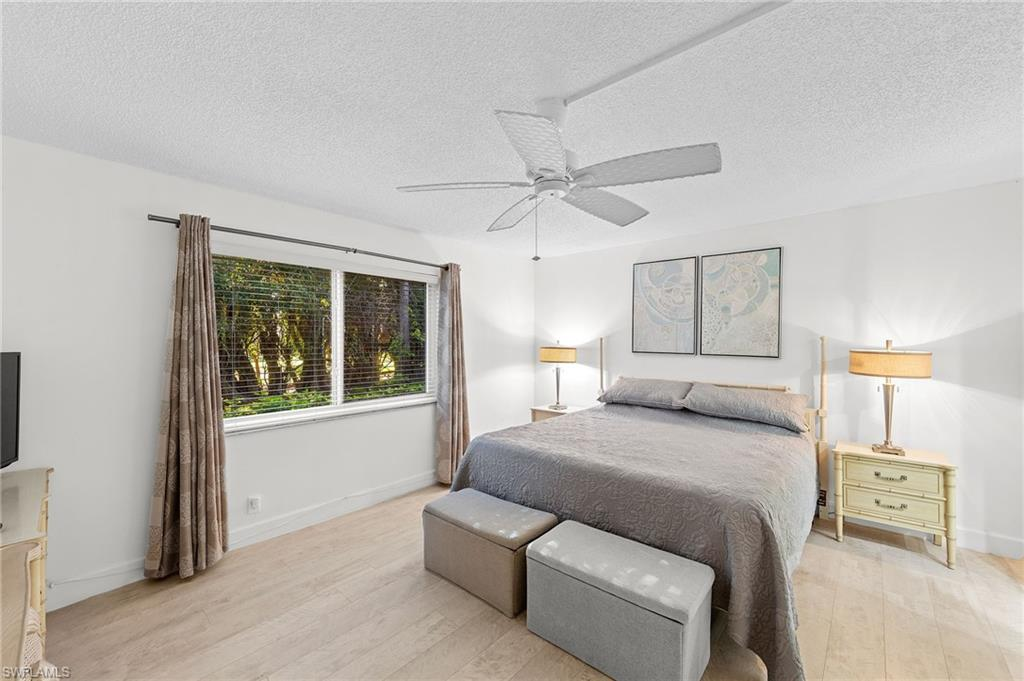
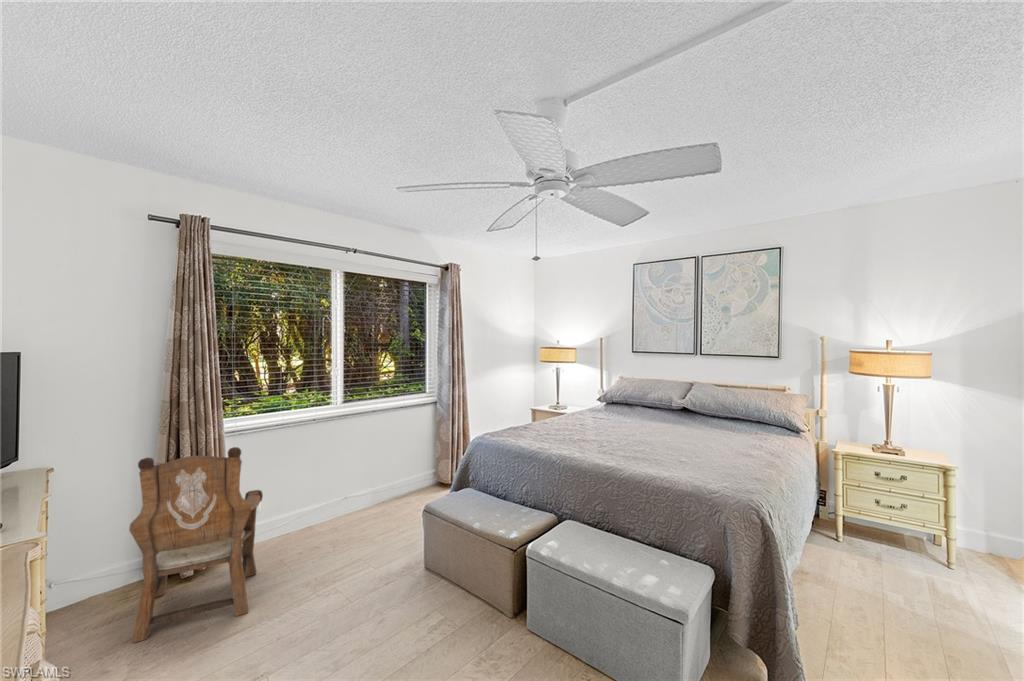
+ armchair (200, 523)
